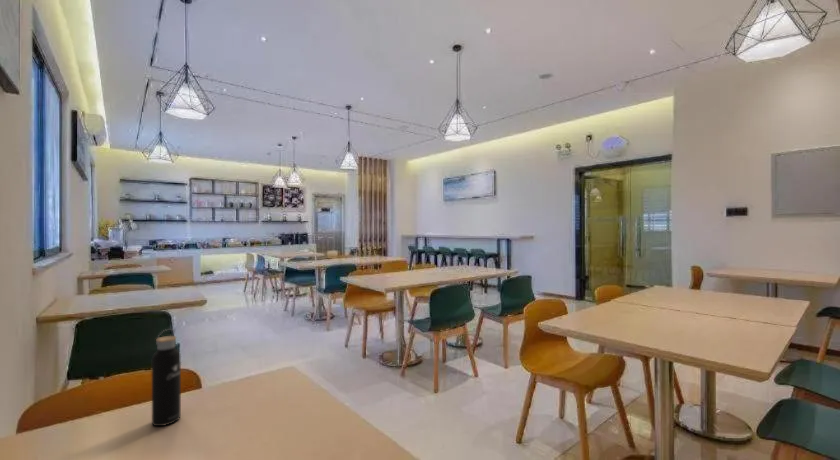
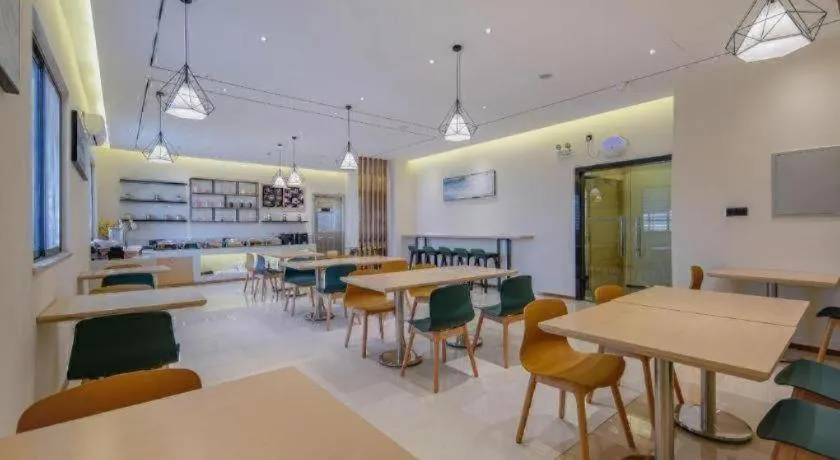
- water bottle (166, 374)
